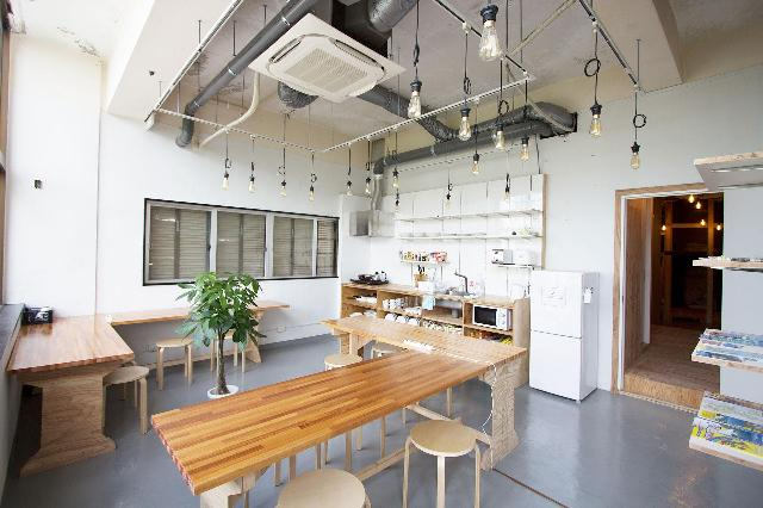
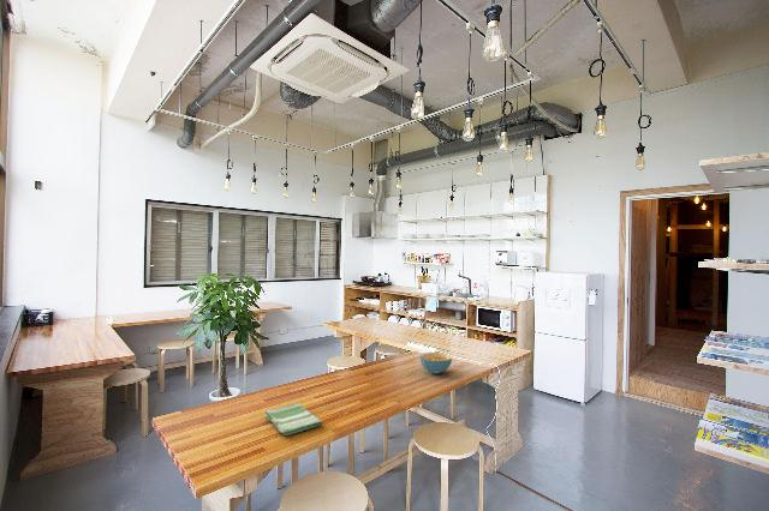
+ cereal bowl (435, 363)
+ dish towel (292, 417)
